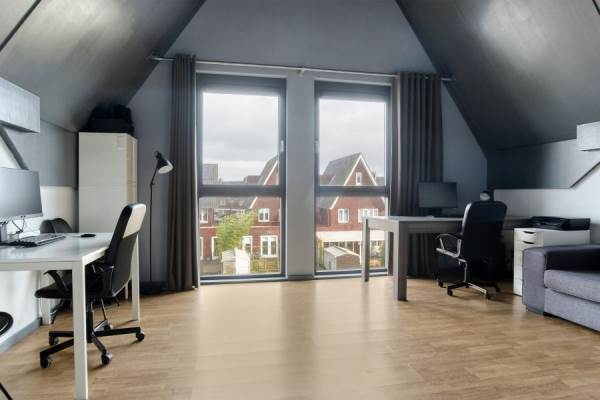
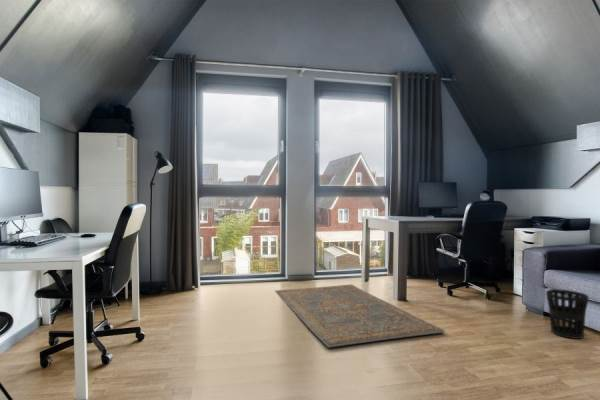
+ wastebasket (566, 313)
+ rug (343, 307)
